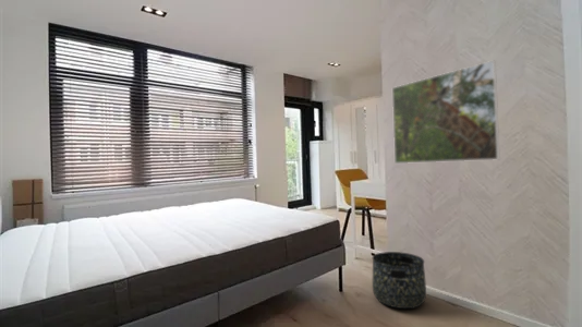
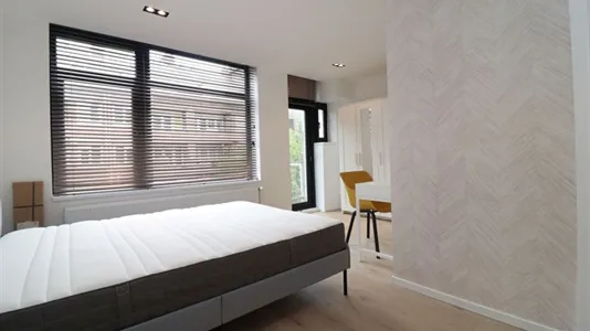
- basket (398, 279)
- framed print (438, 119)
